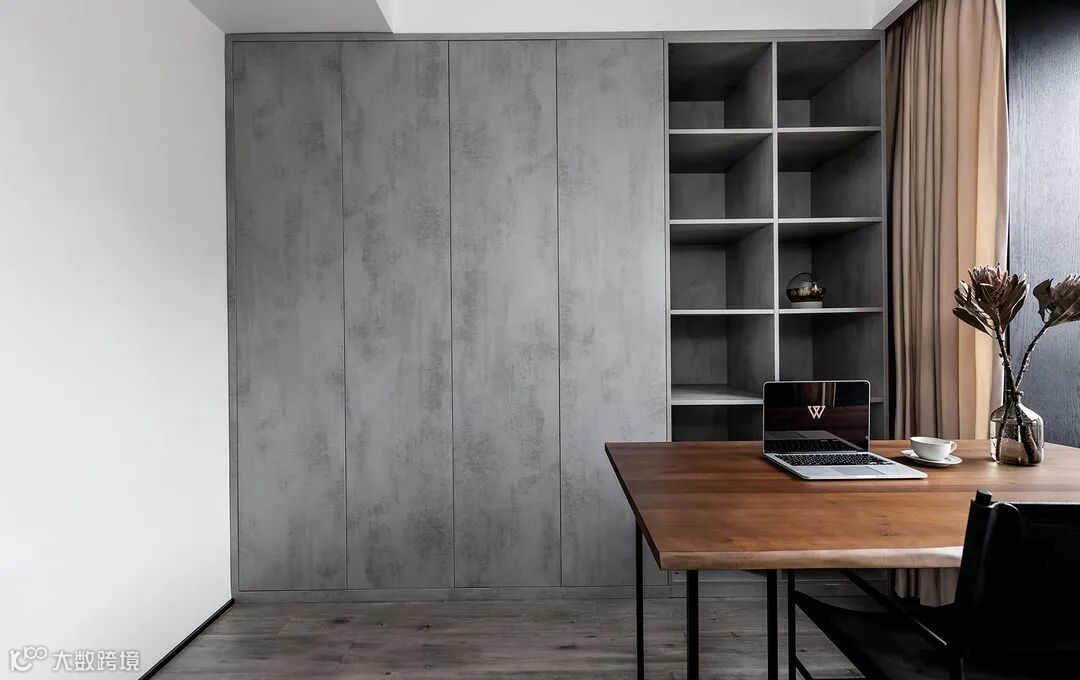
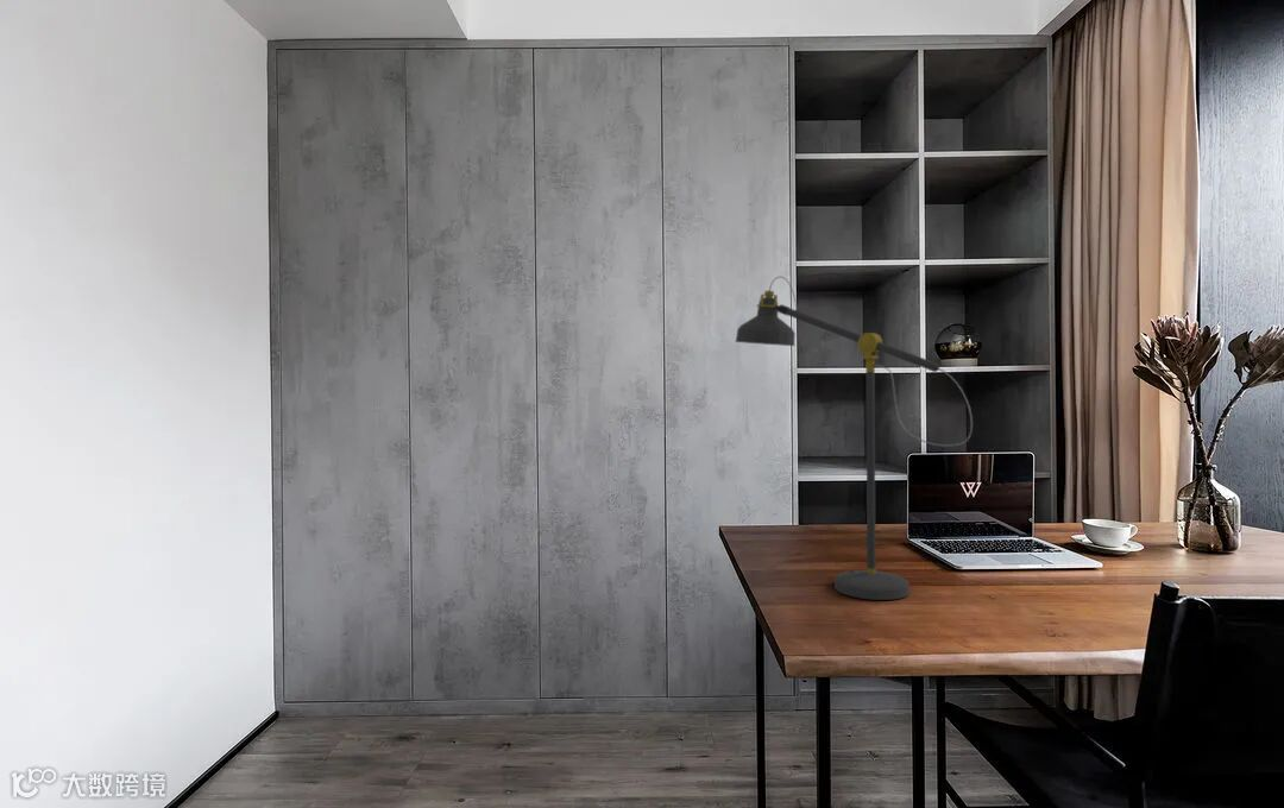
+ desk lamp (867, 424)
